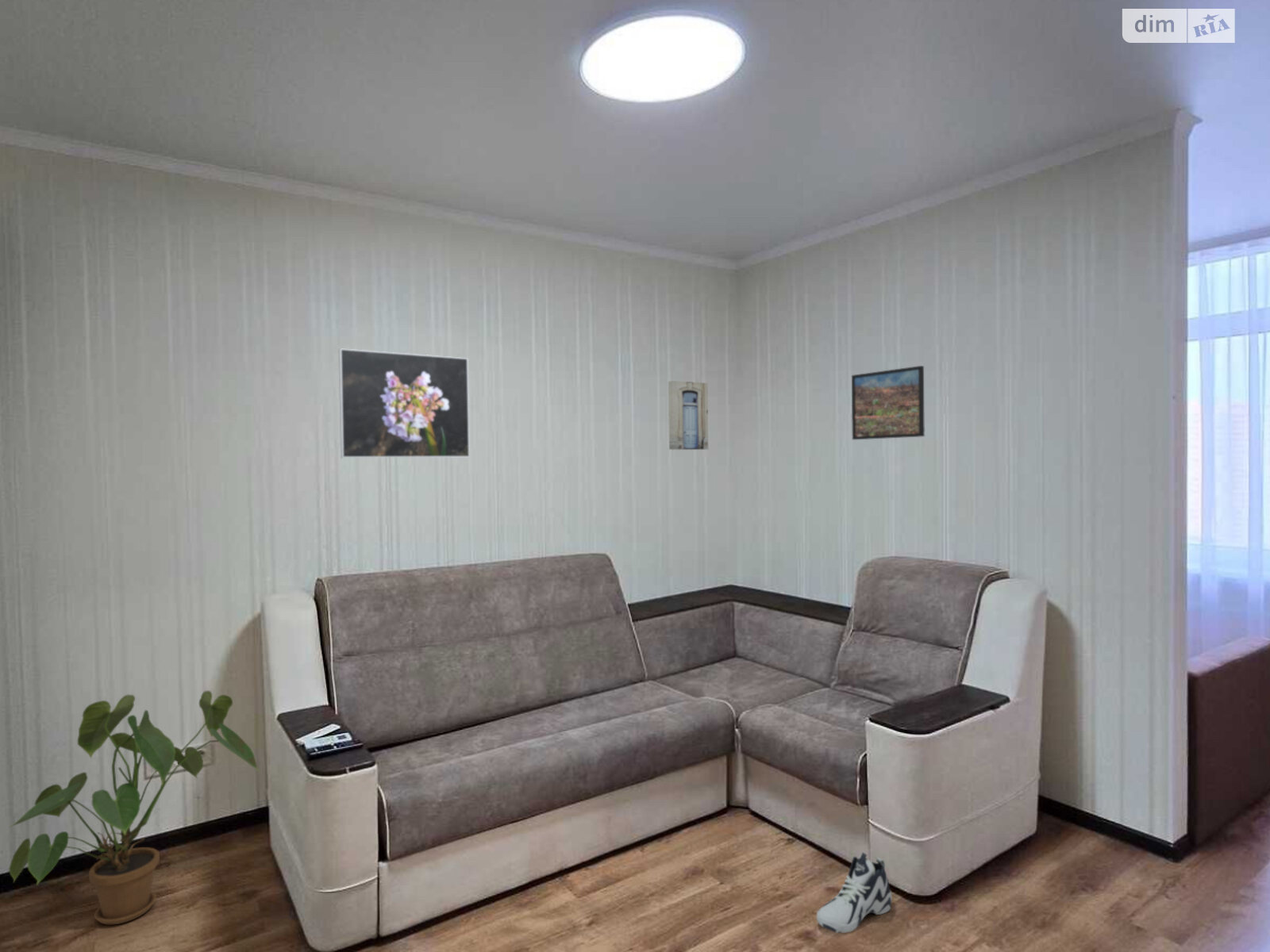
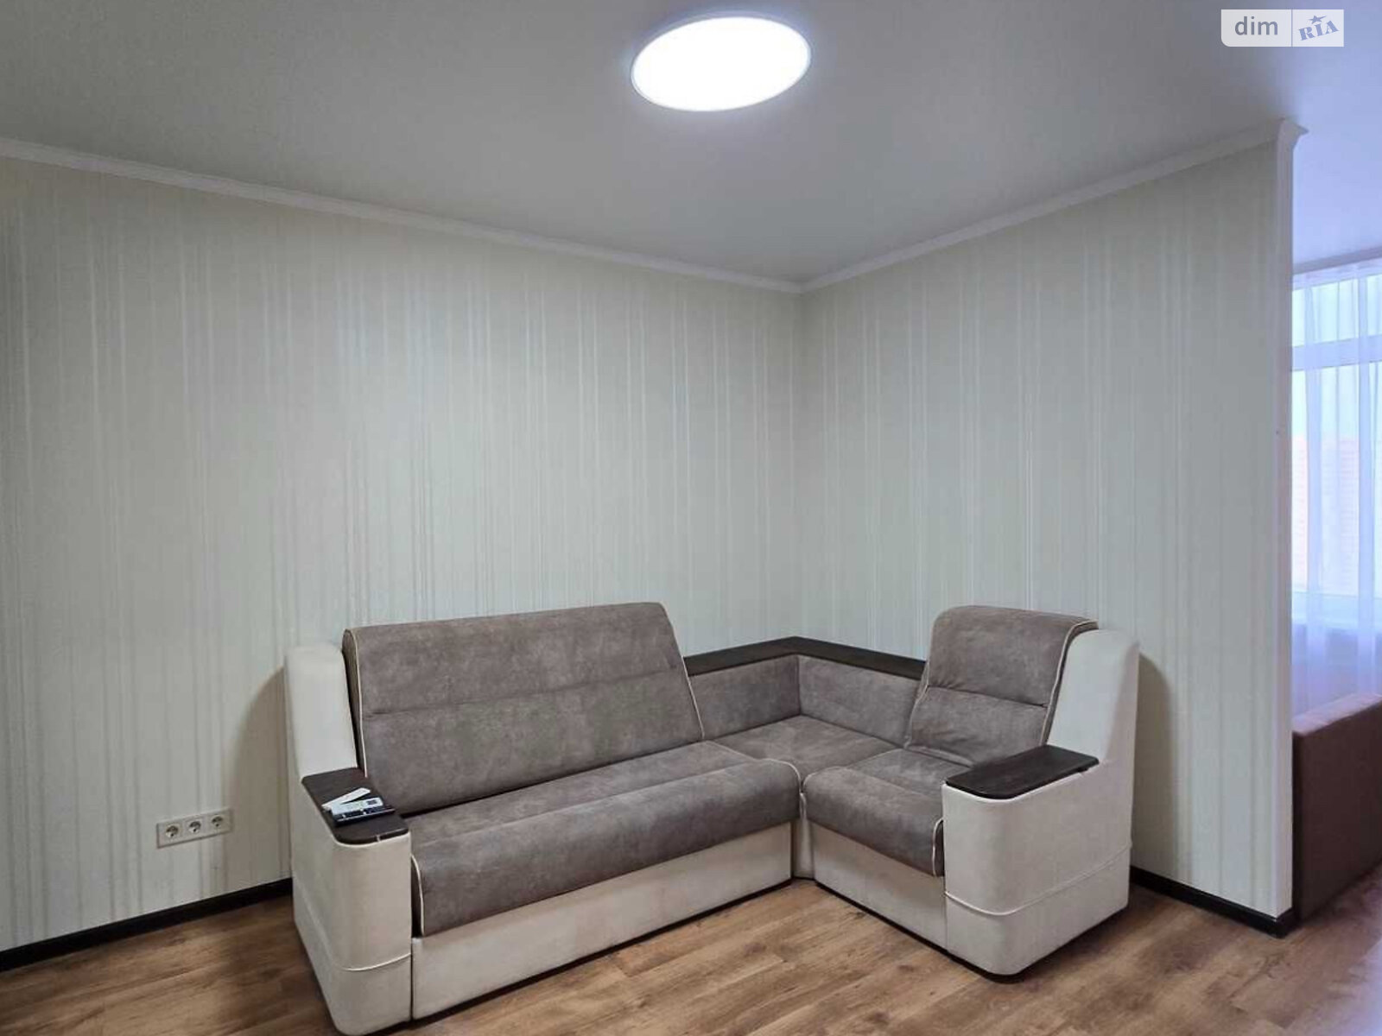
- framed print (886, 404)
- wall art (688, 416)
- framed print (406, 405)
- sneaker (854, 886)
- house plant (141, 798)
